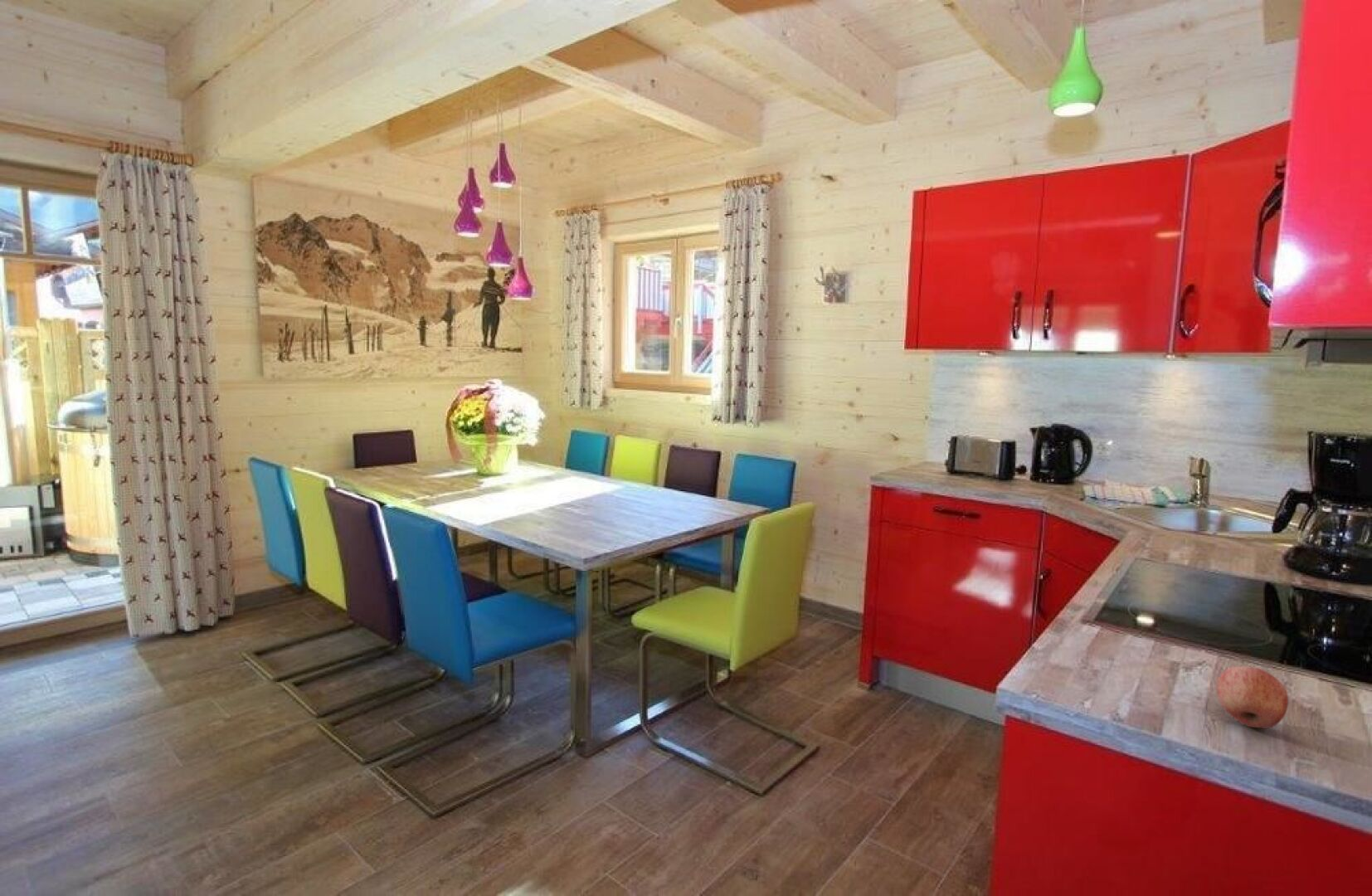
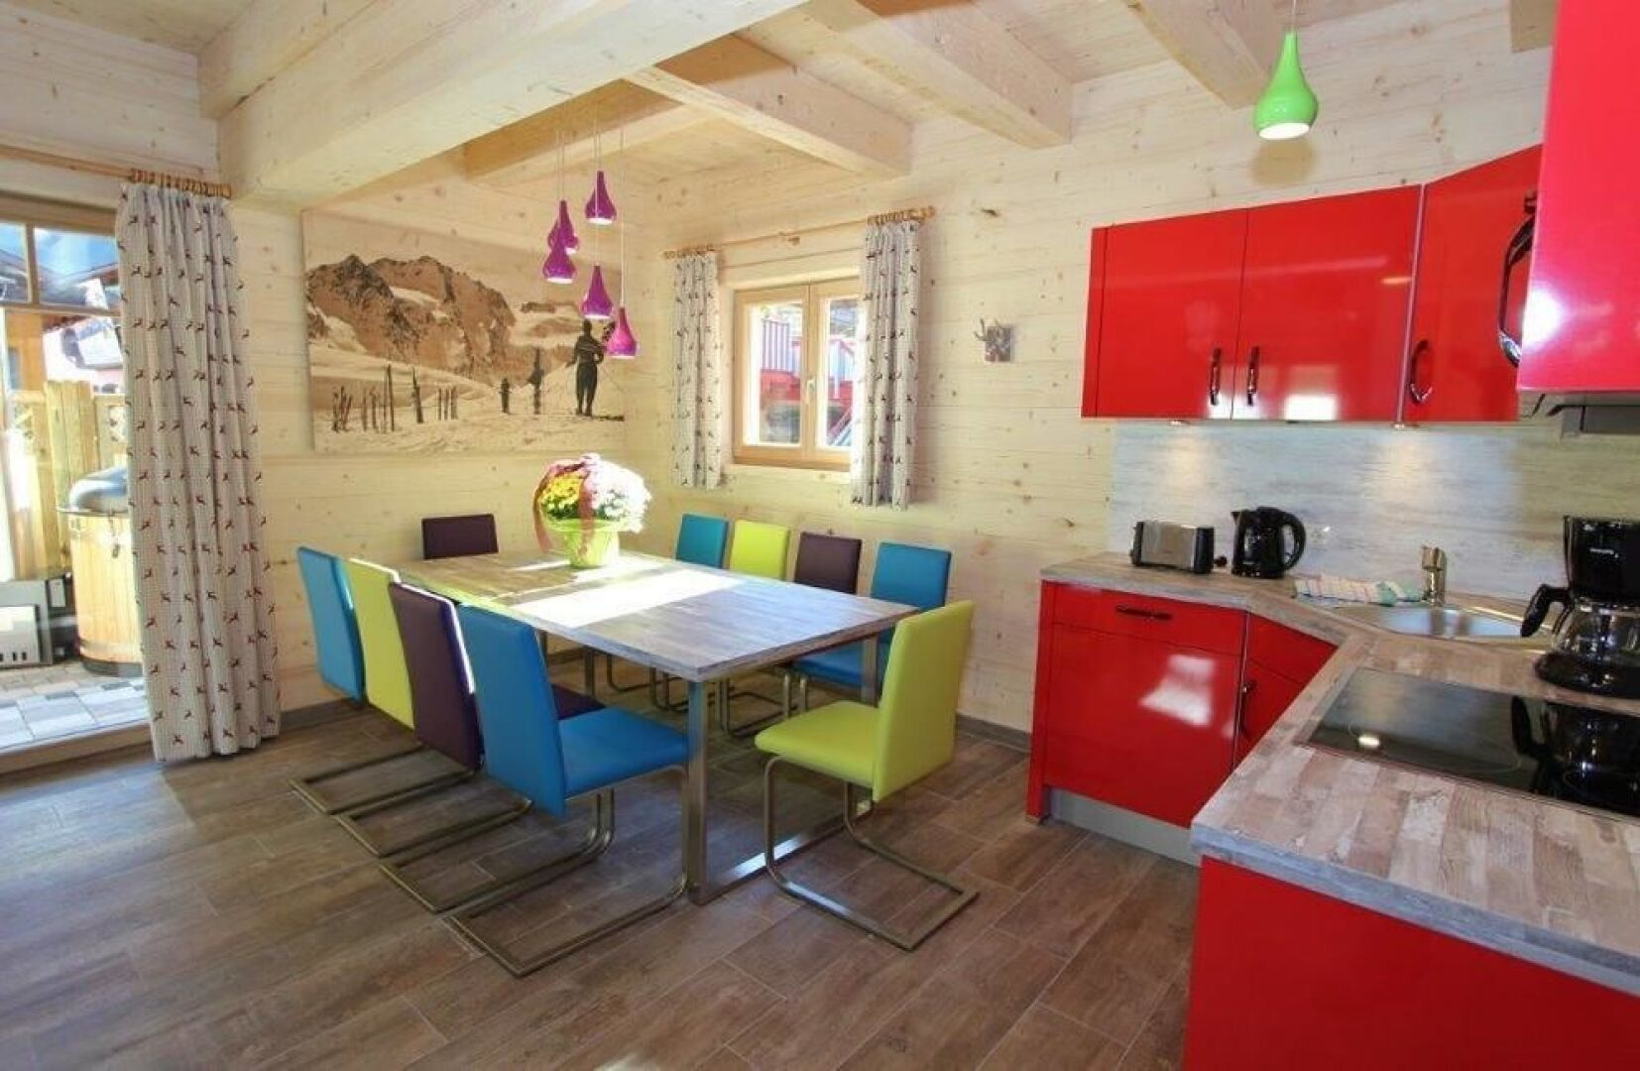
- fruit (1251, 696)
